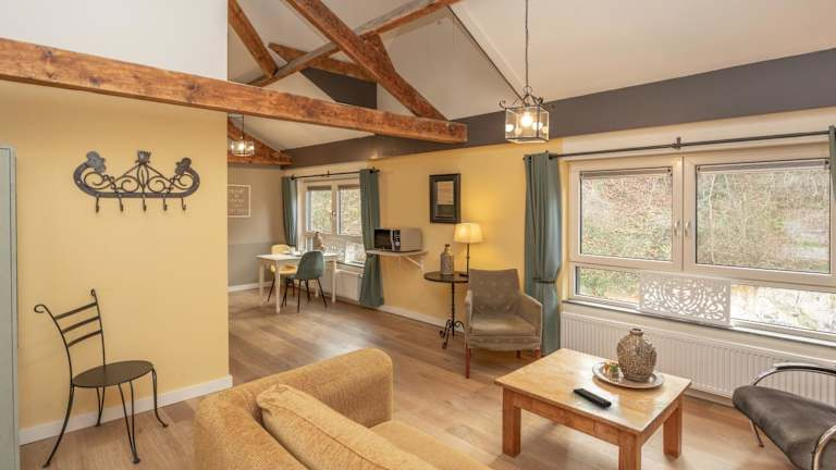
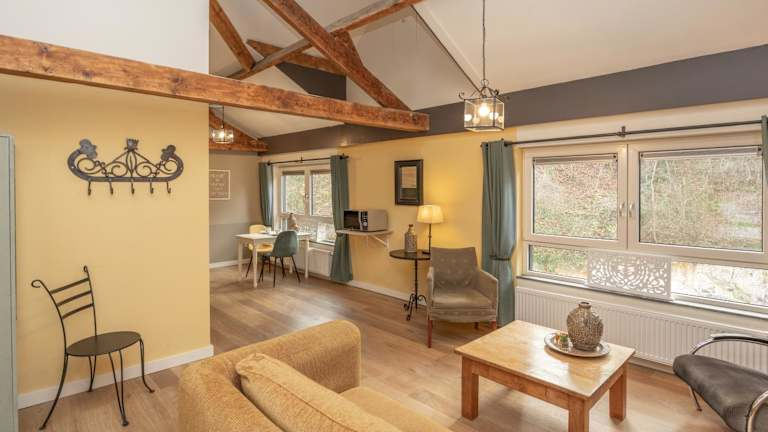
- remote control (591, 397)
